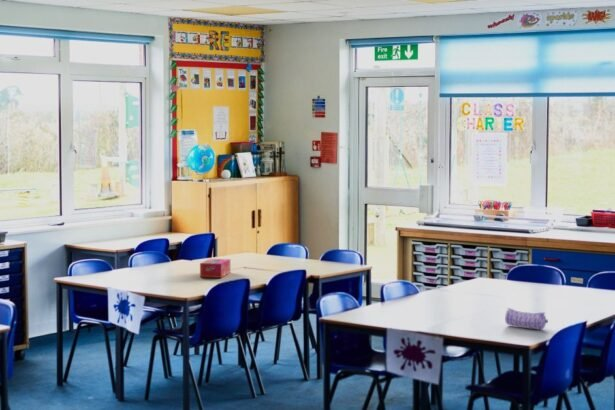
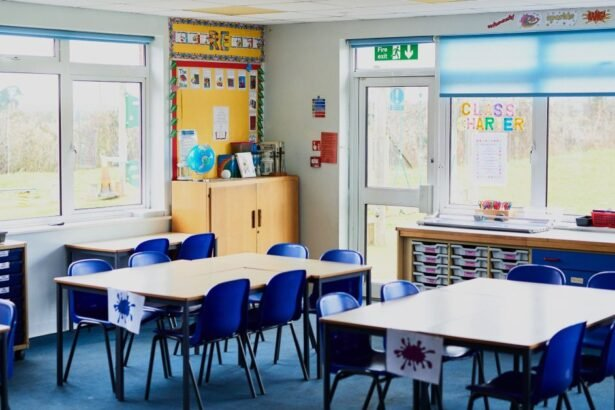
- pencil case (525, 318)
- tissue box (215, 268)
